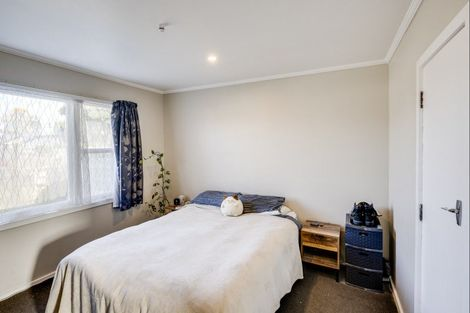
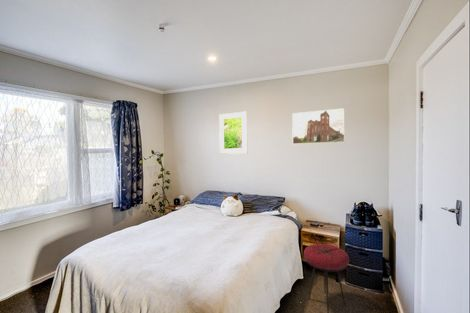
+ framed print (317, 127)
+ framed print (232, 133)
+ stool (326, 275)
